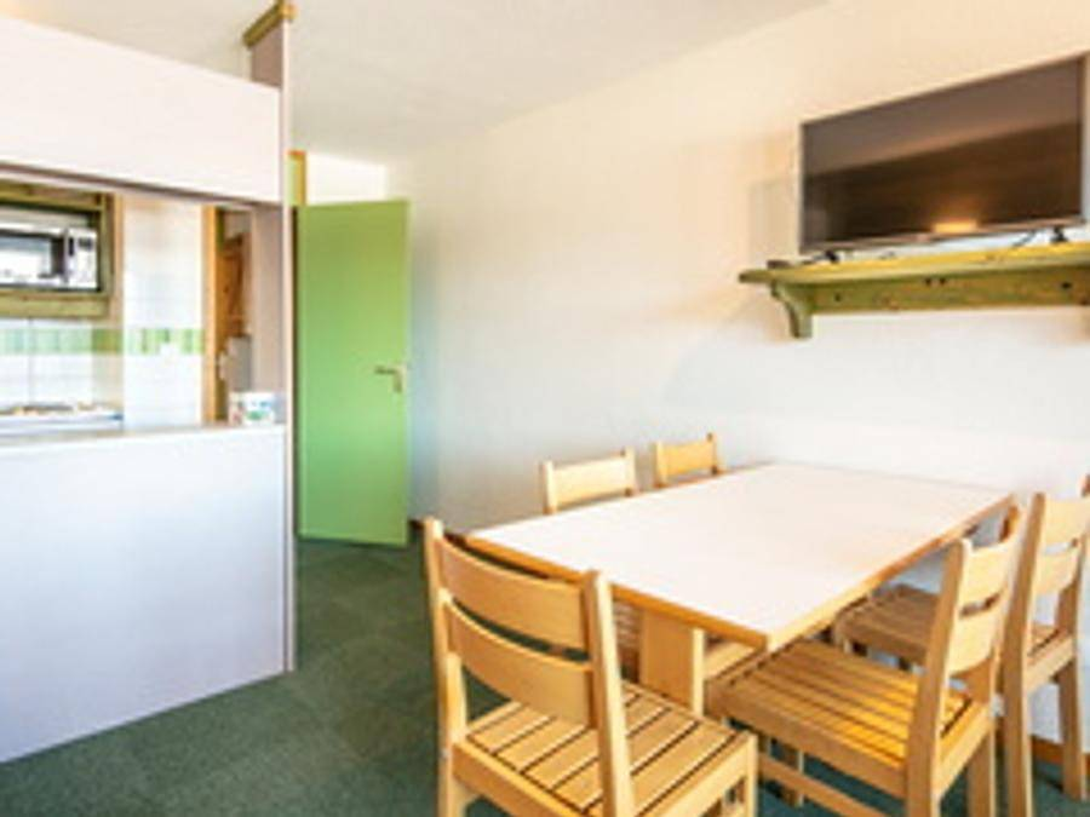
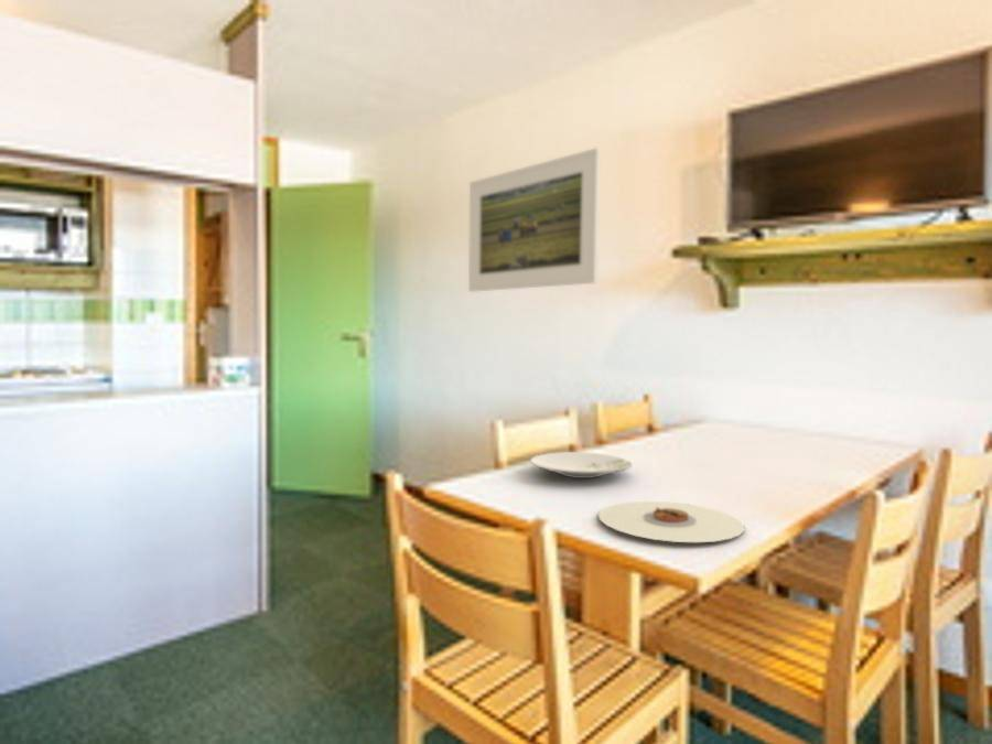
+ plate (580, 467)
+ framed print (527, 227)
+ plate (669, 515)
